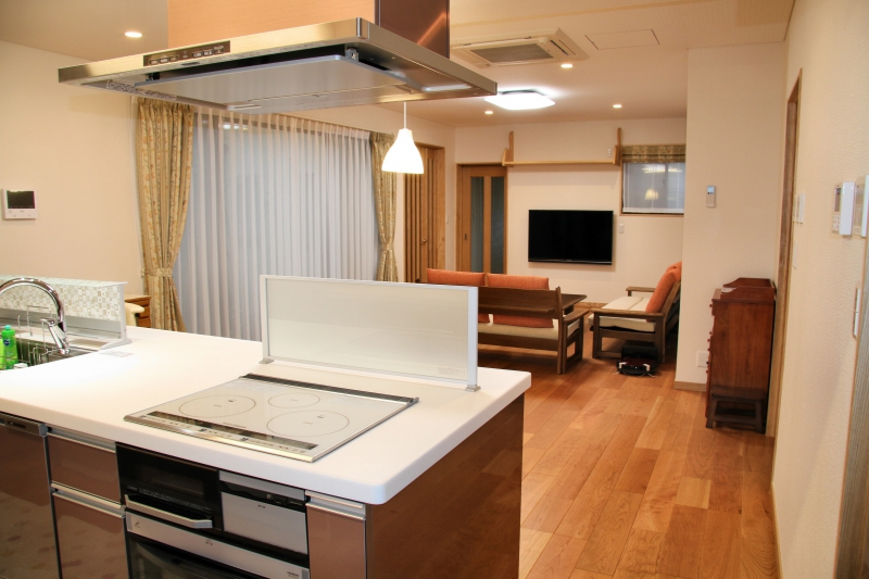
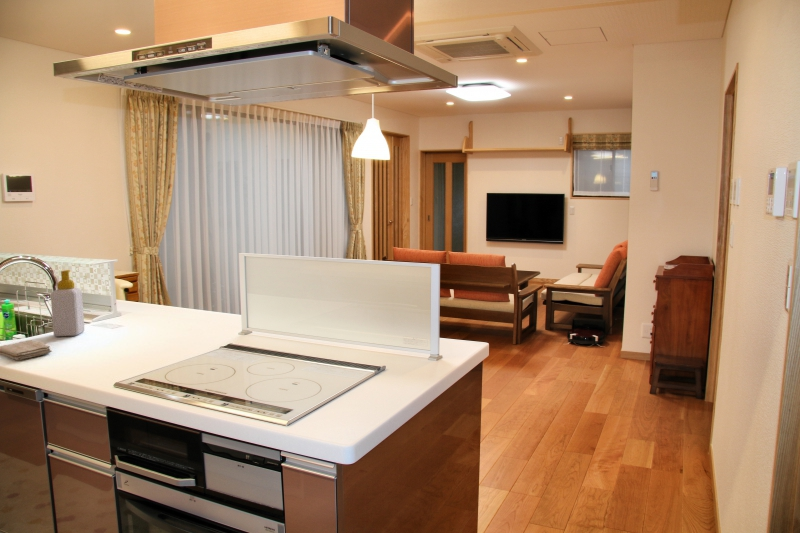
+ washcloth (23, 349)
+ soap bottle (67, 302)
